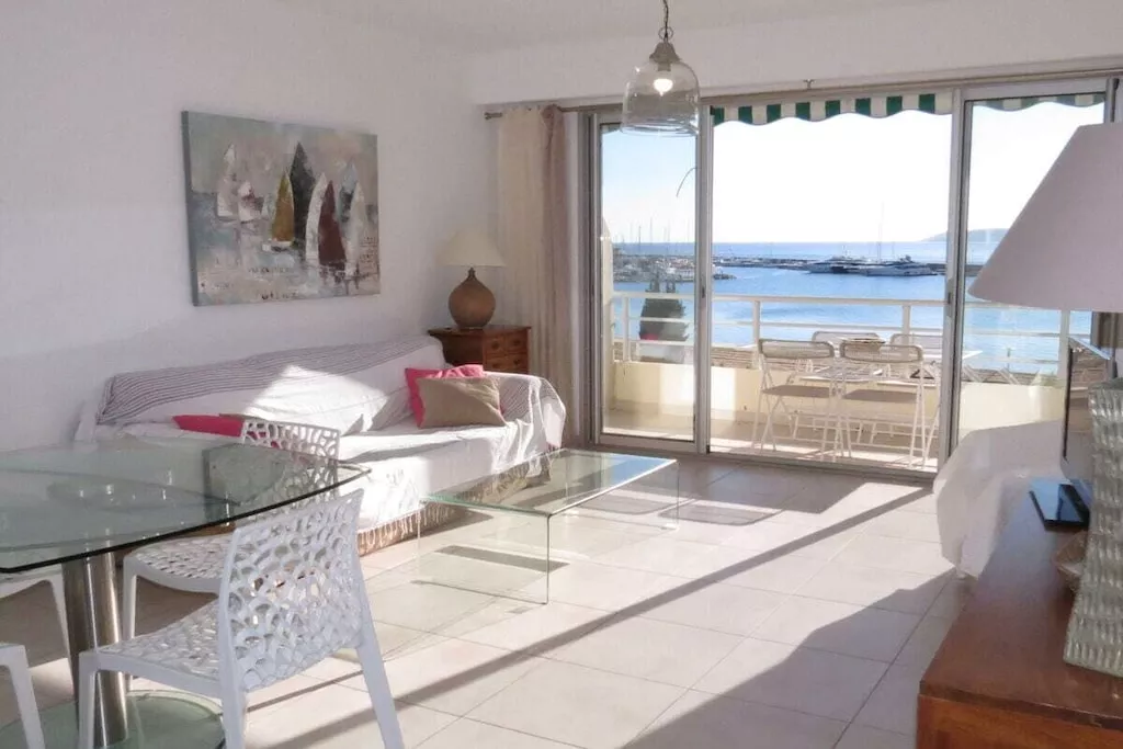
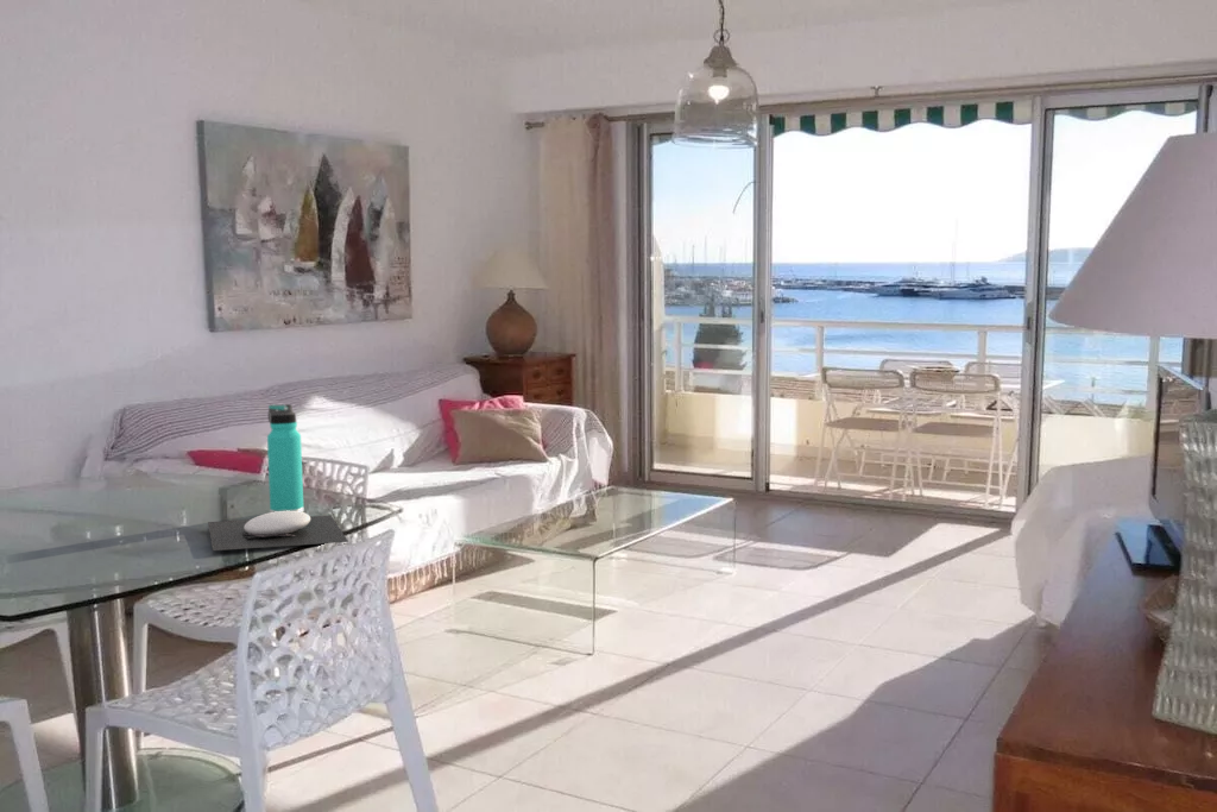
+ thermos bottle (284, 458)
+ plate (276, 523)
